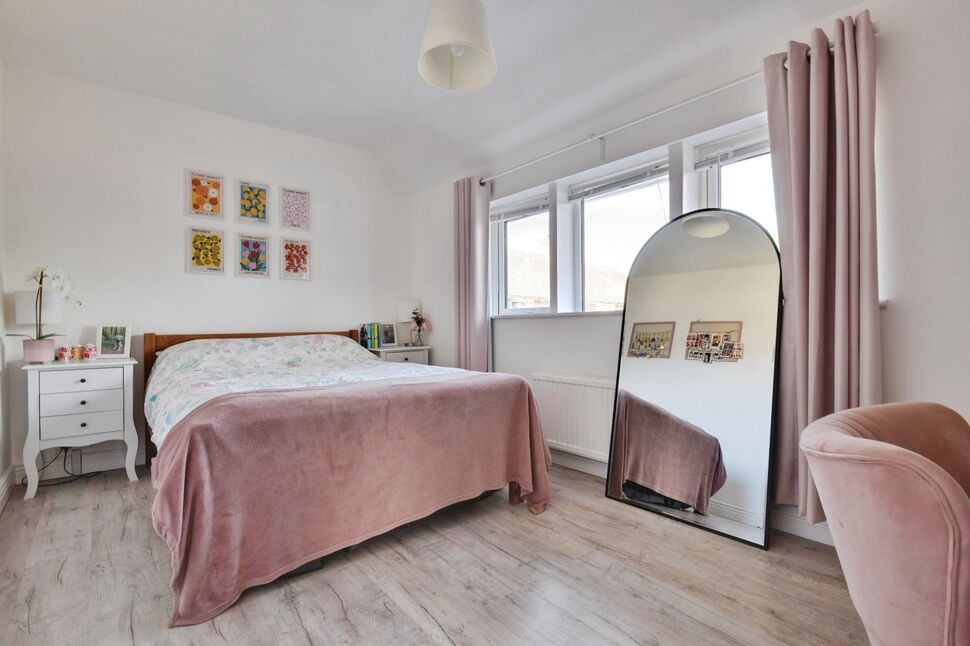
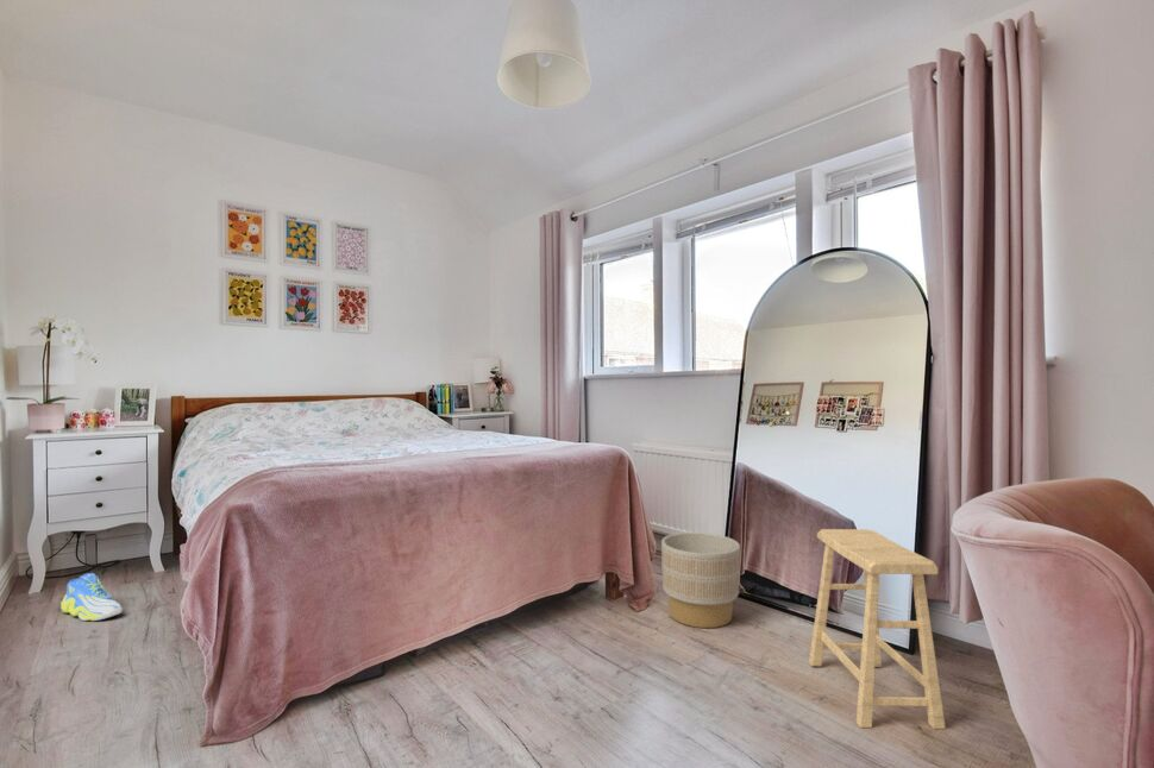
+ footstool (870, 618)
+ planter (700, 578)
+ sneaker (89, 596)
